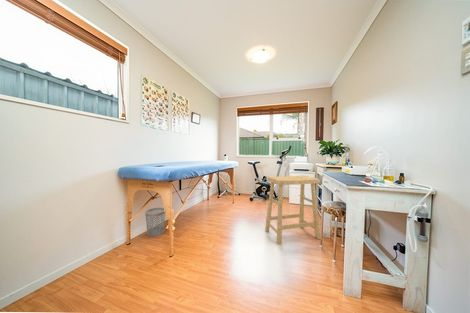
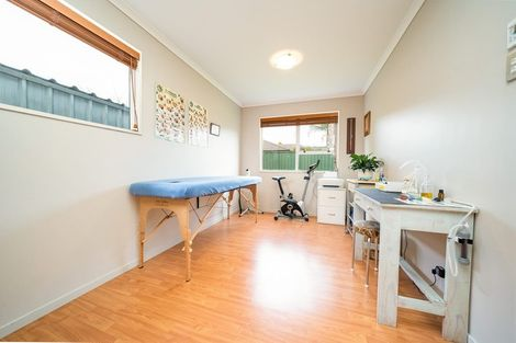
- stool (293, 214)
- wastebasket (155, 222)
